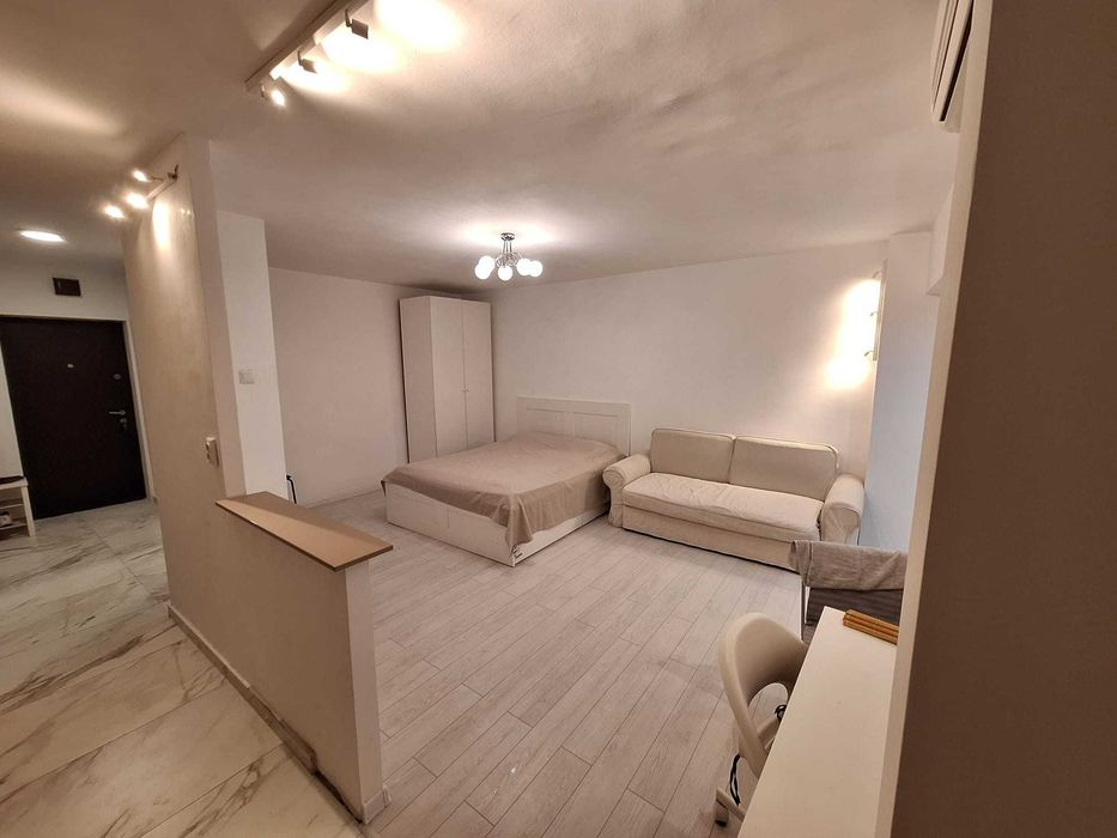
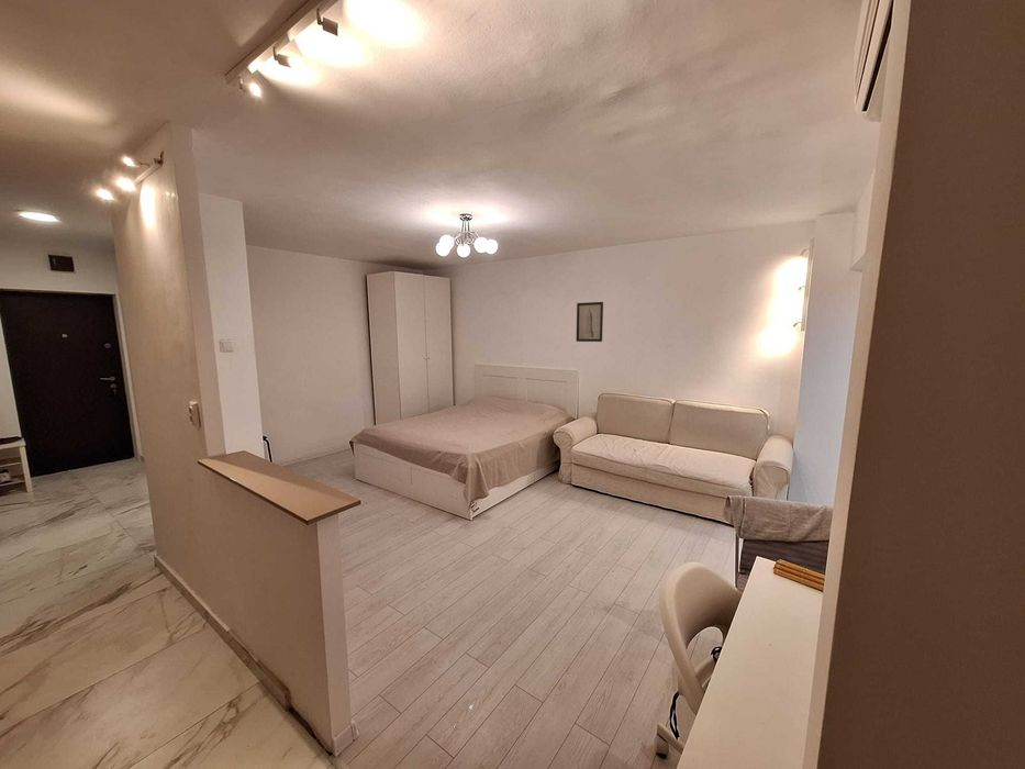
+ wall art (589, 322)
